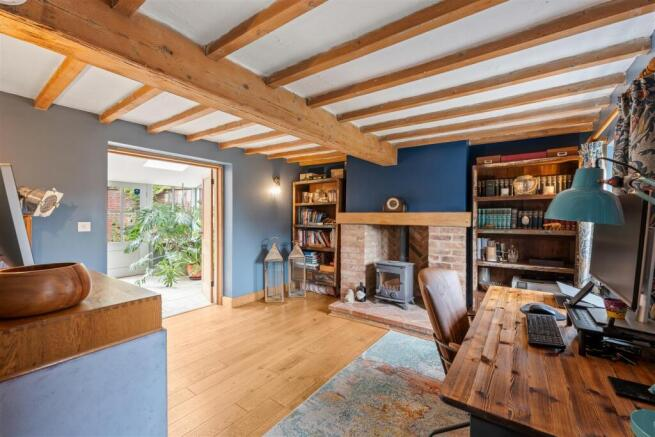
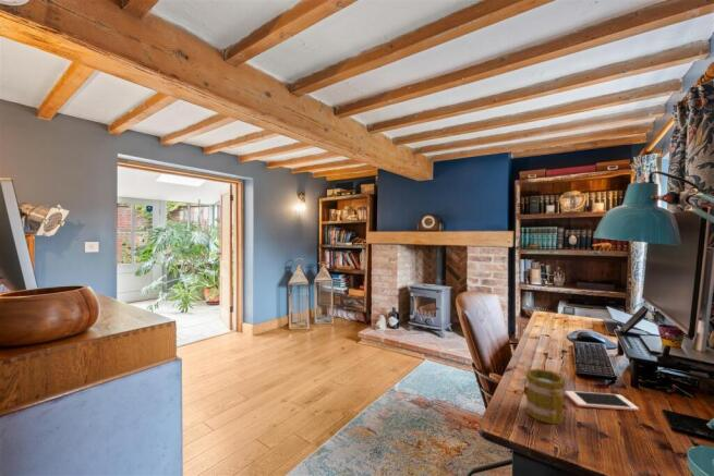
+ mug (547, 399)
+ cell phone (600, 400)
